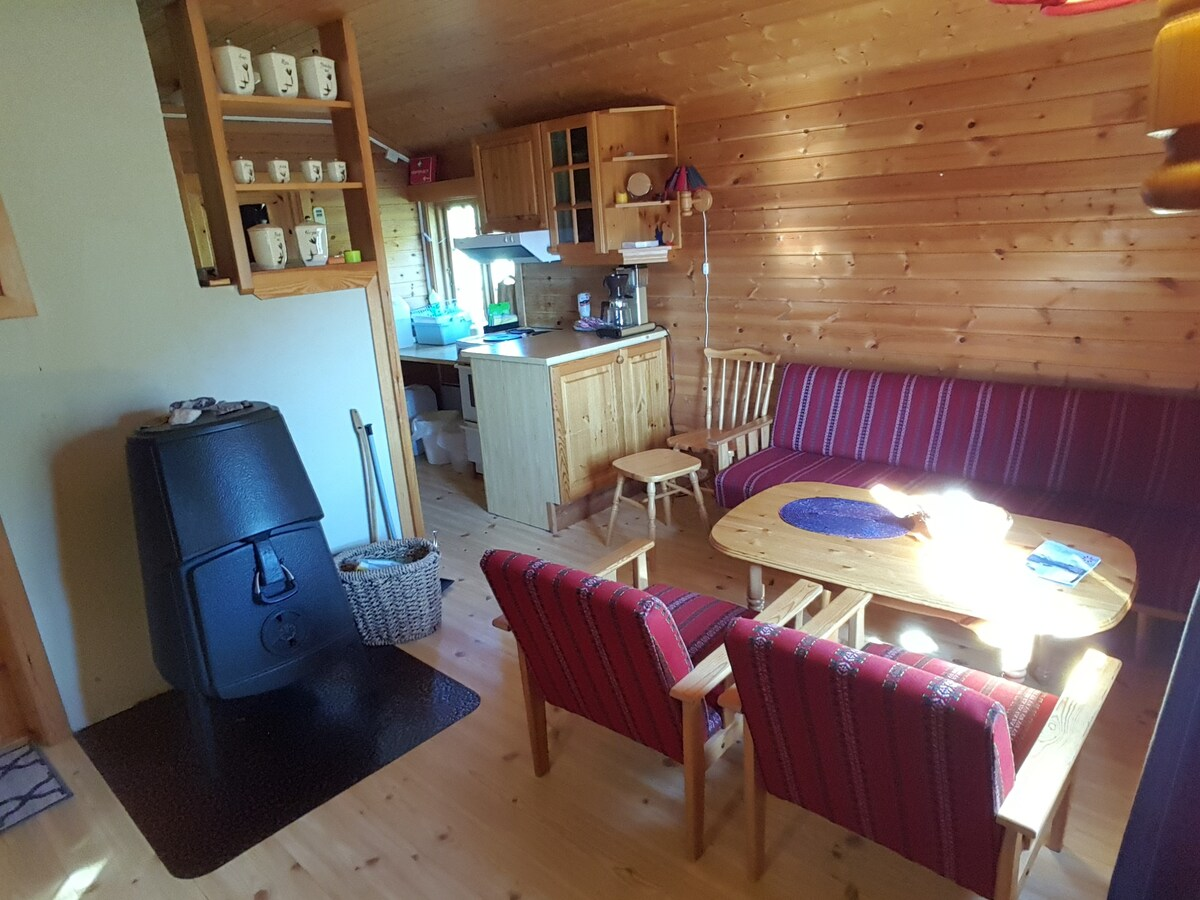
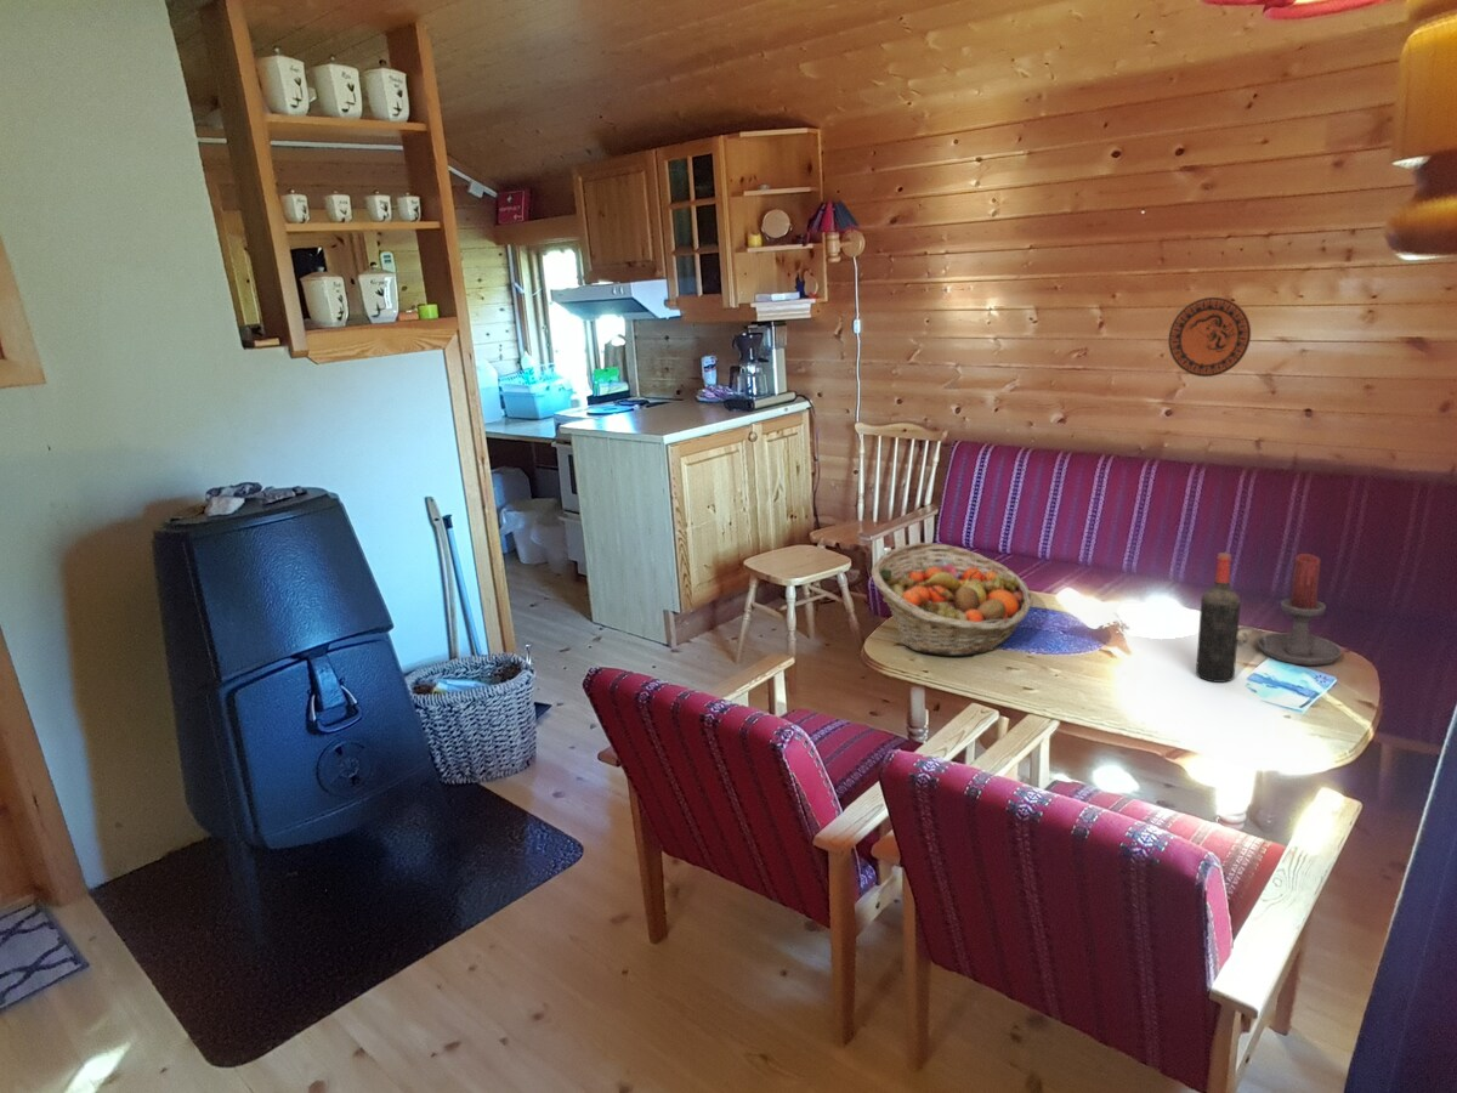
+ candle holder (1289, 604)
+ wine bottle (1219, 616)
+ decorative plate (1208, 336)
+ fruit basket (951, 596)
